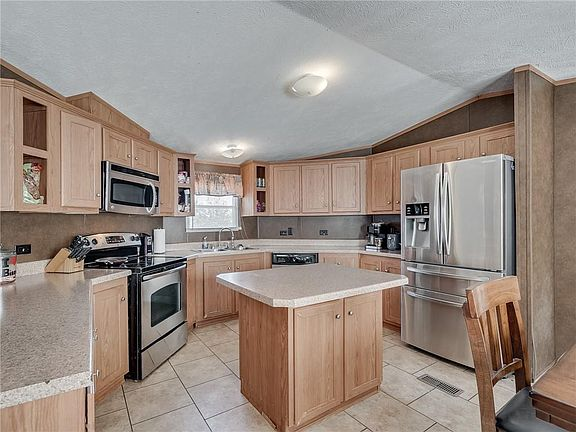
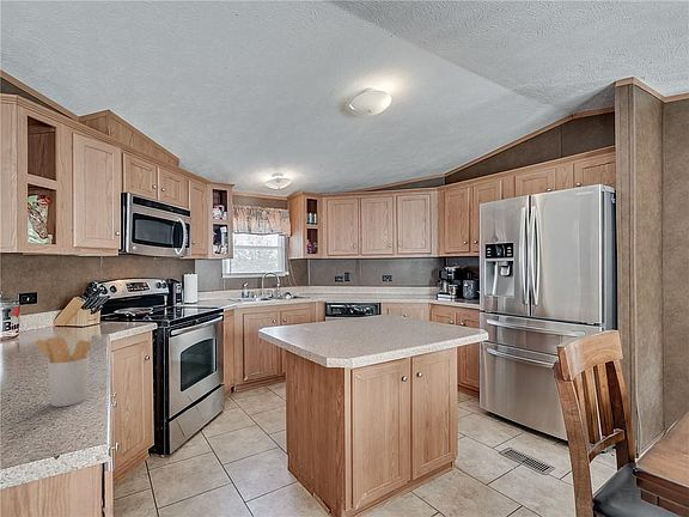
+ utensil holder (62, 369)
